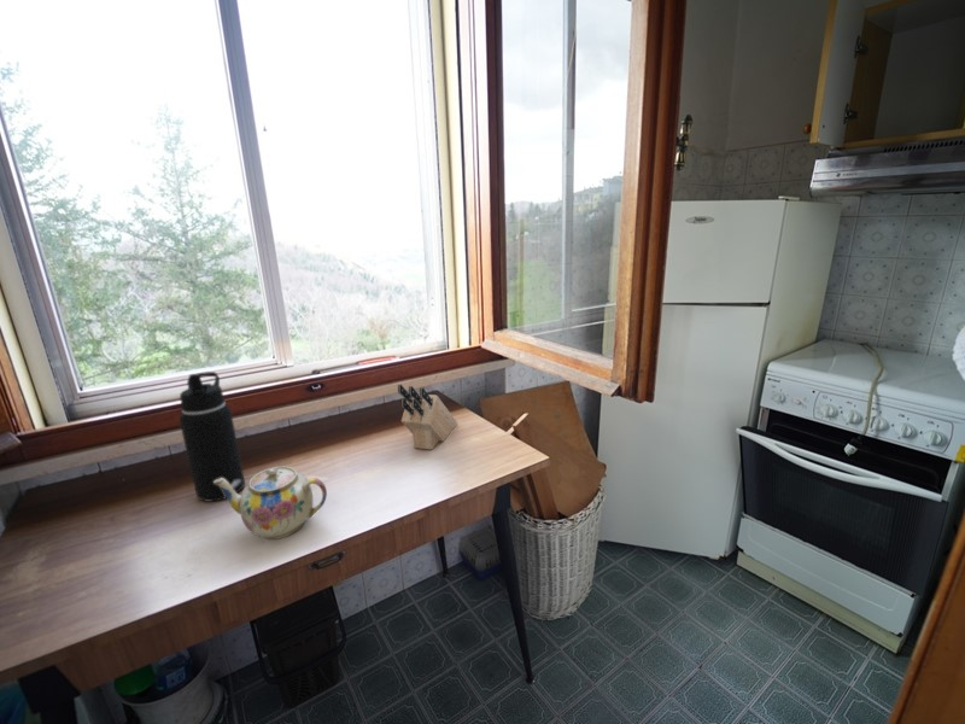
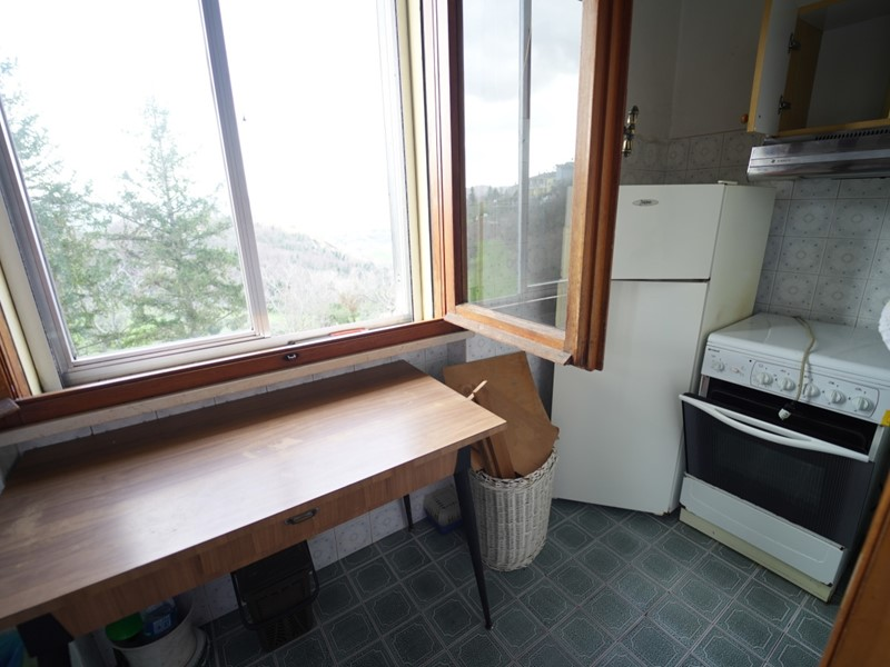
- teapot (273, 498)
- knife block (427, 408)
- water bottle (210, 430)
